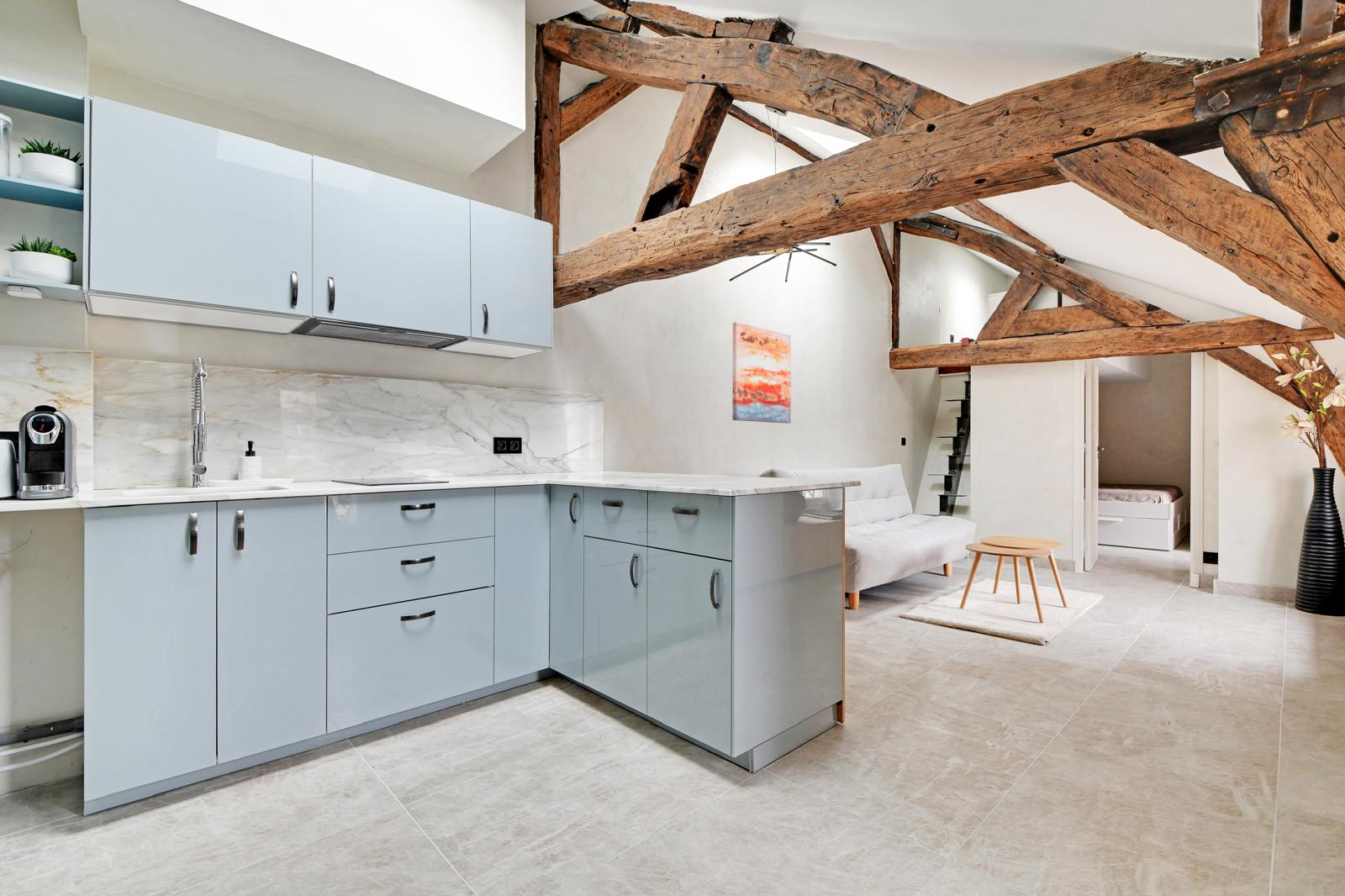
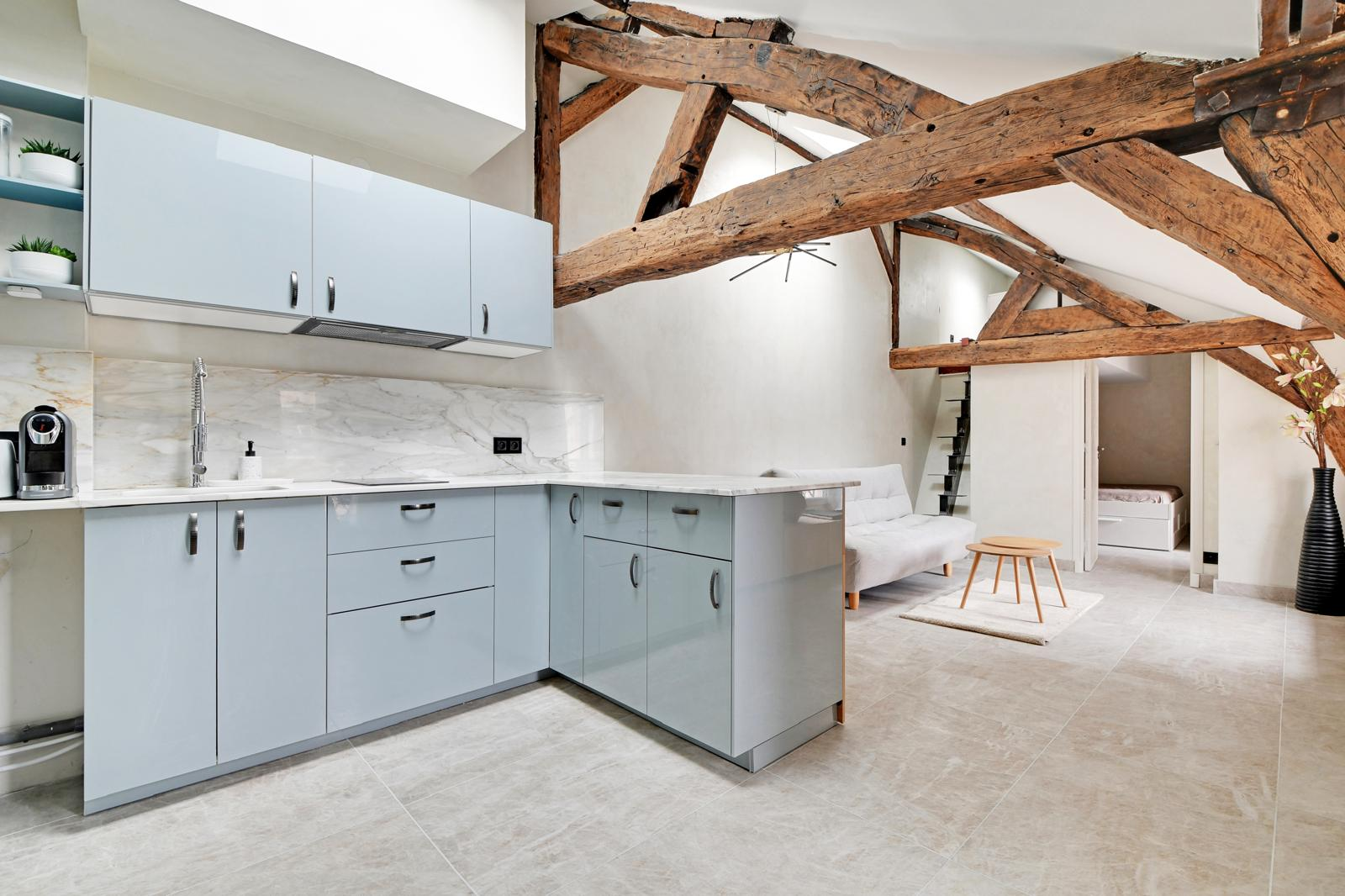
- wall art (762, 375)
